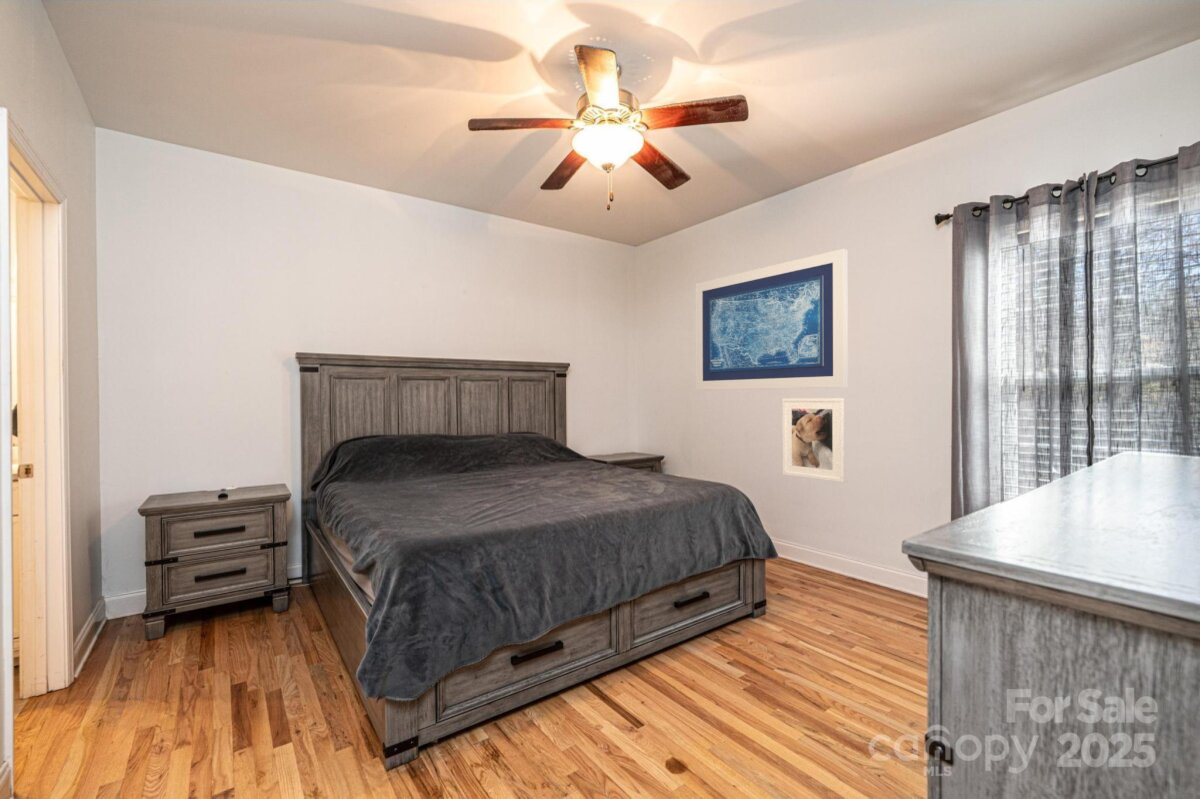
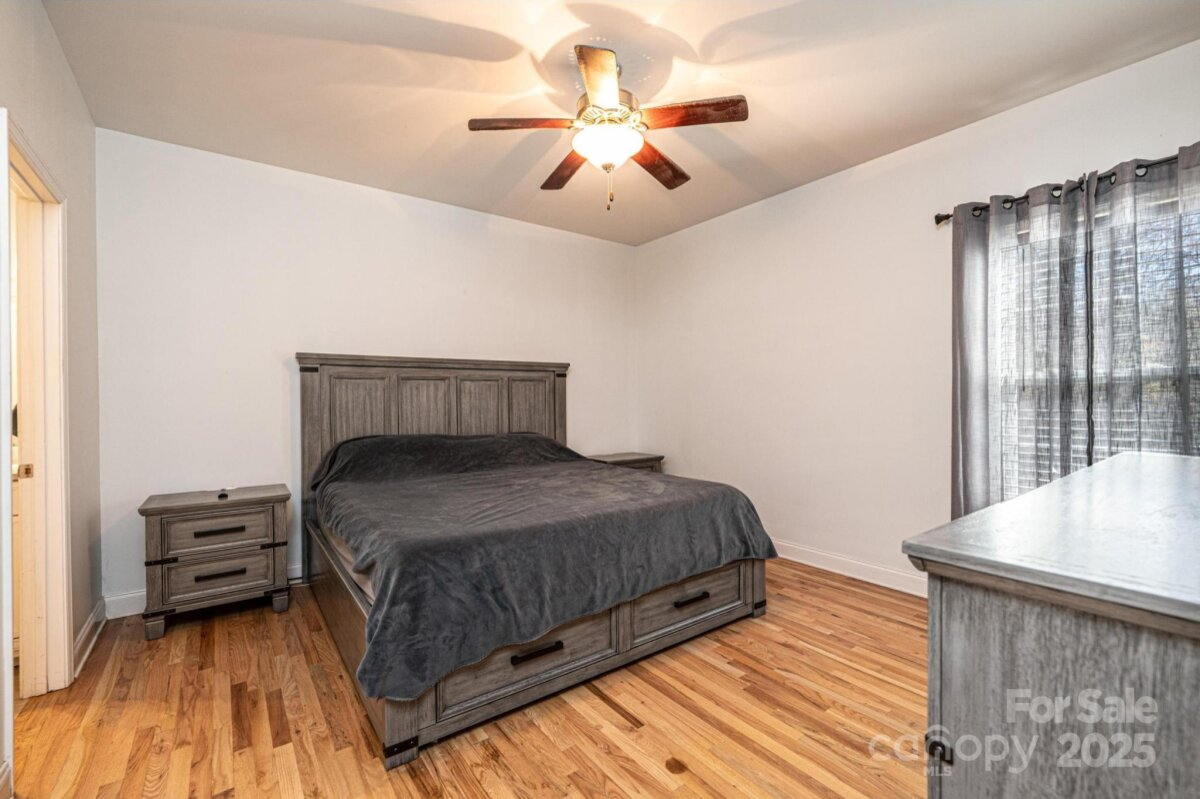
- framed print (811, 438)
- wall art (761, 329)
